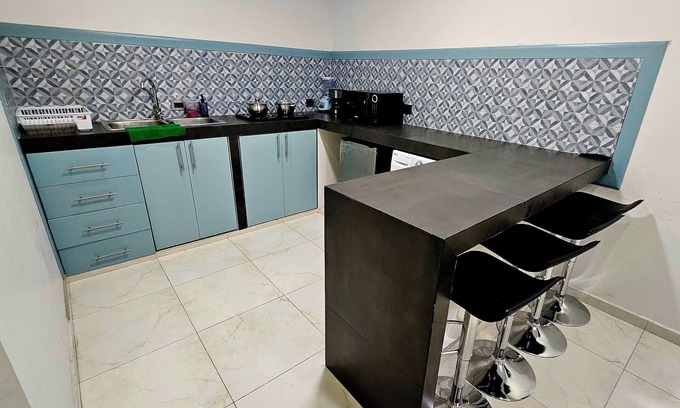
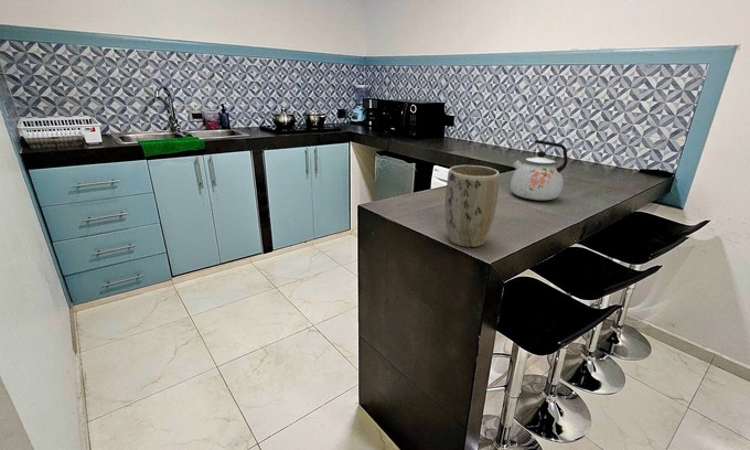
+ kettle (537, 169)
+ plant pot (470, 206)
